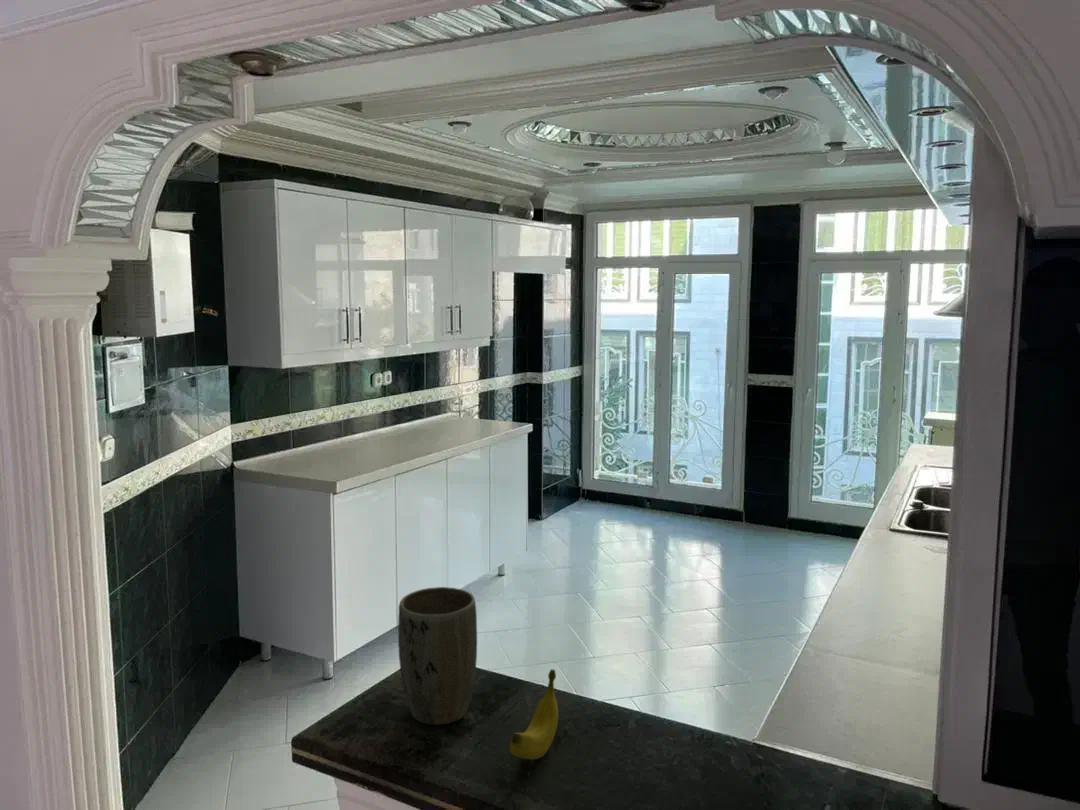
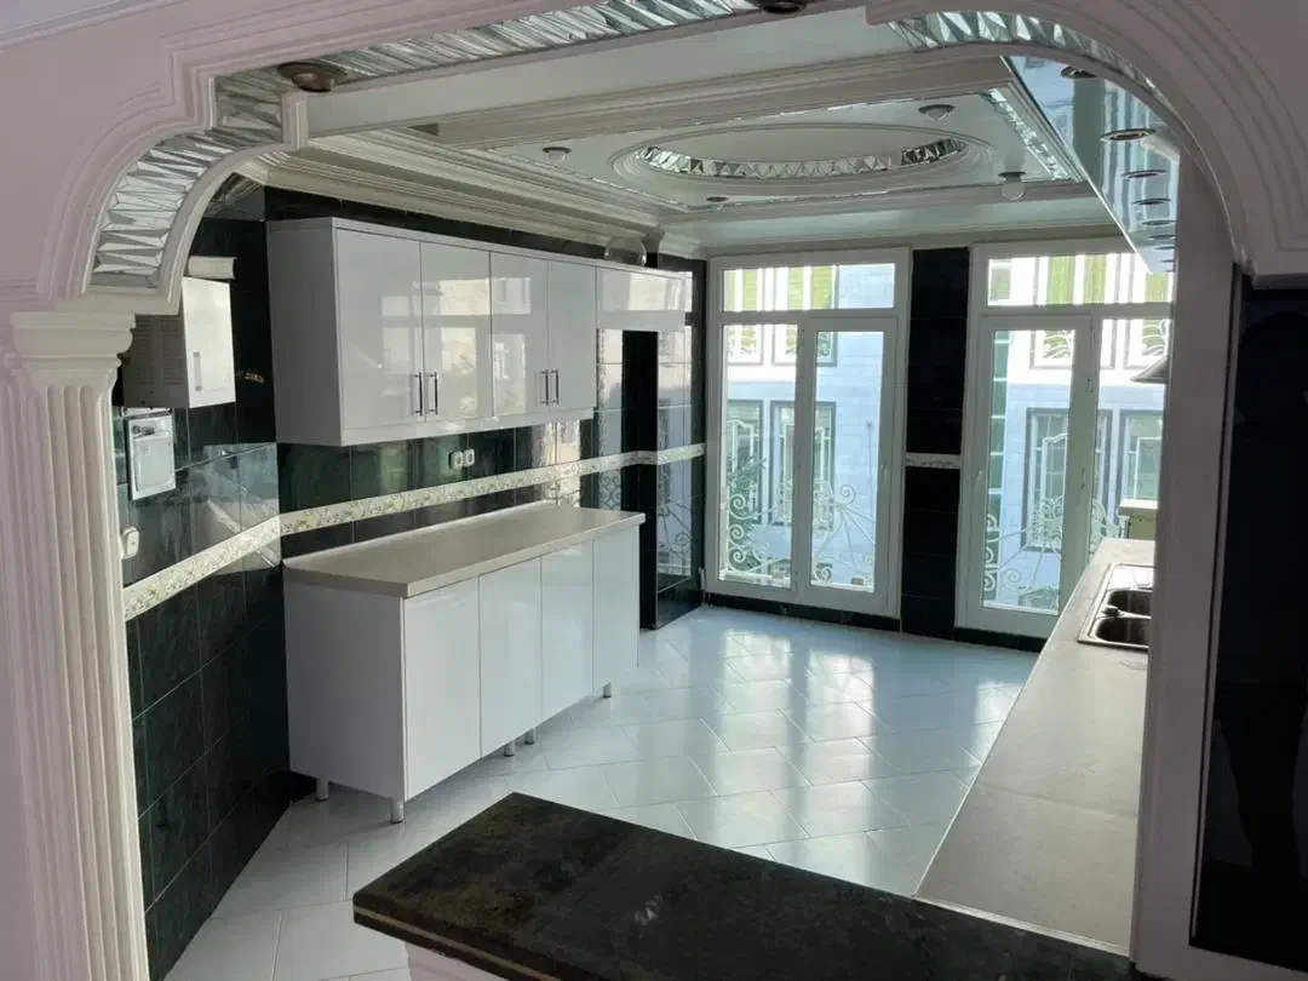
- plant pot (438, 656)
- banana (537, 722)
